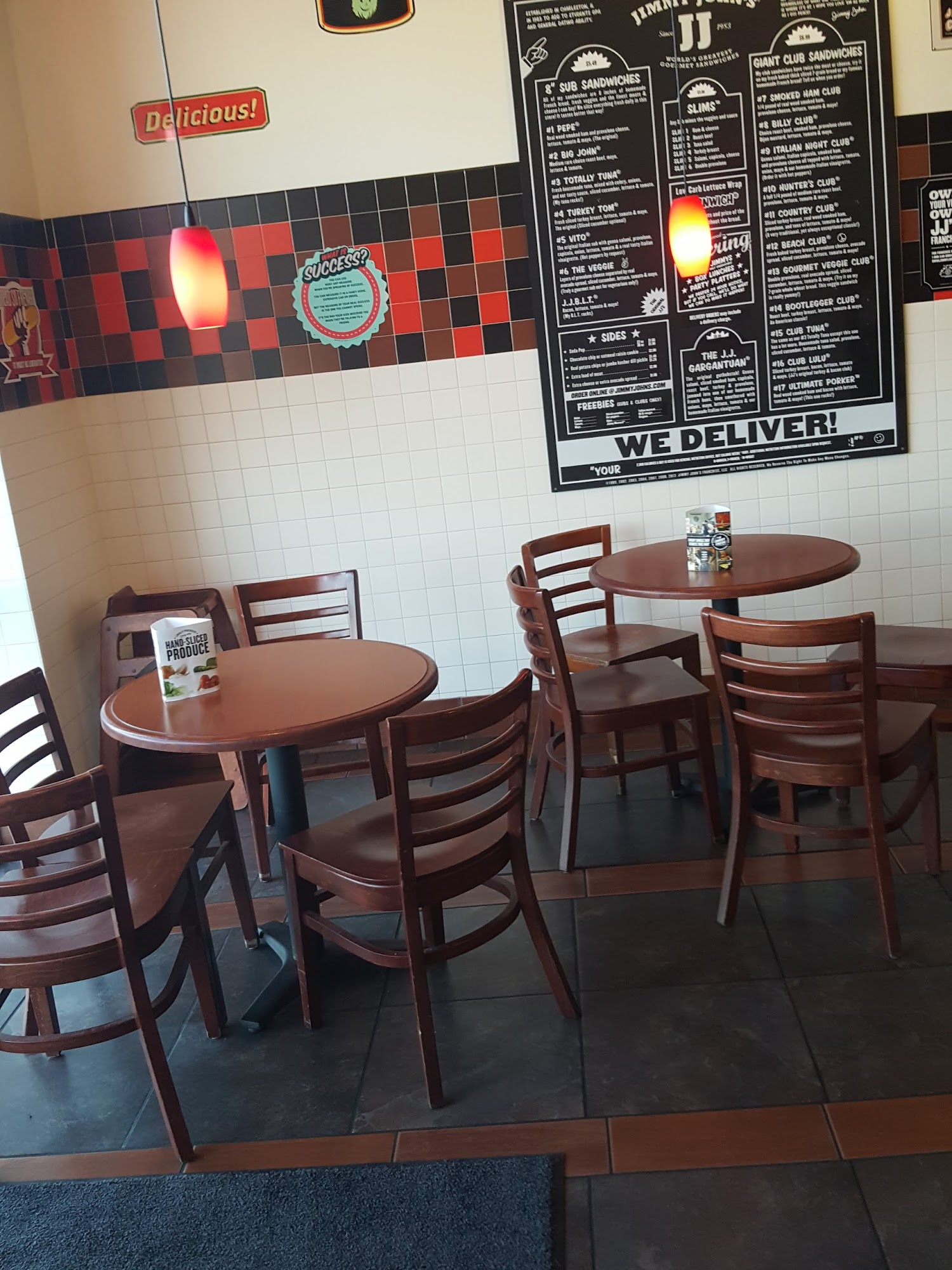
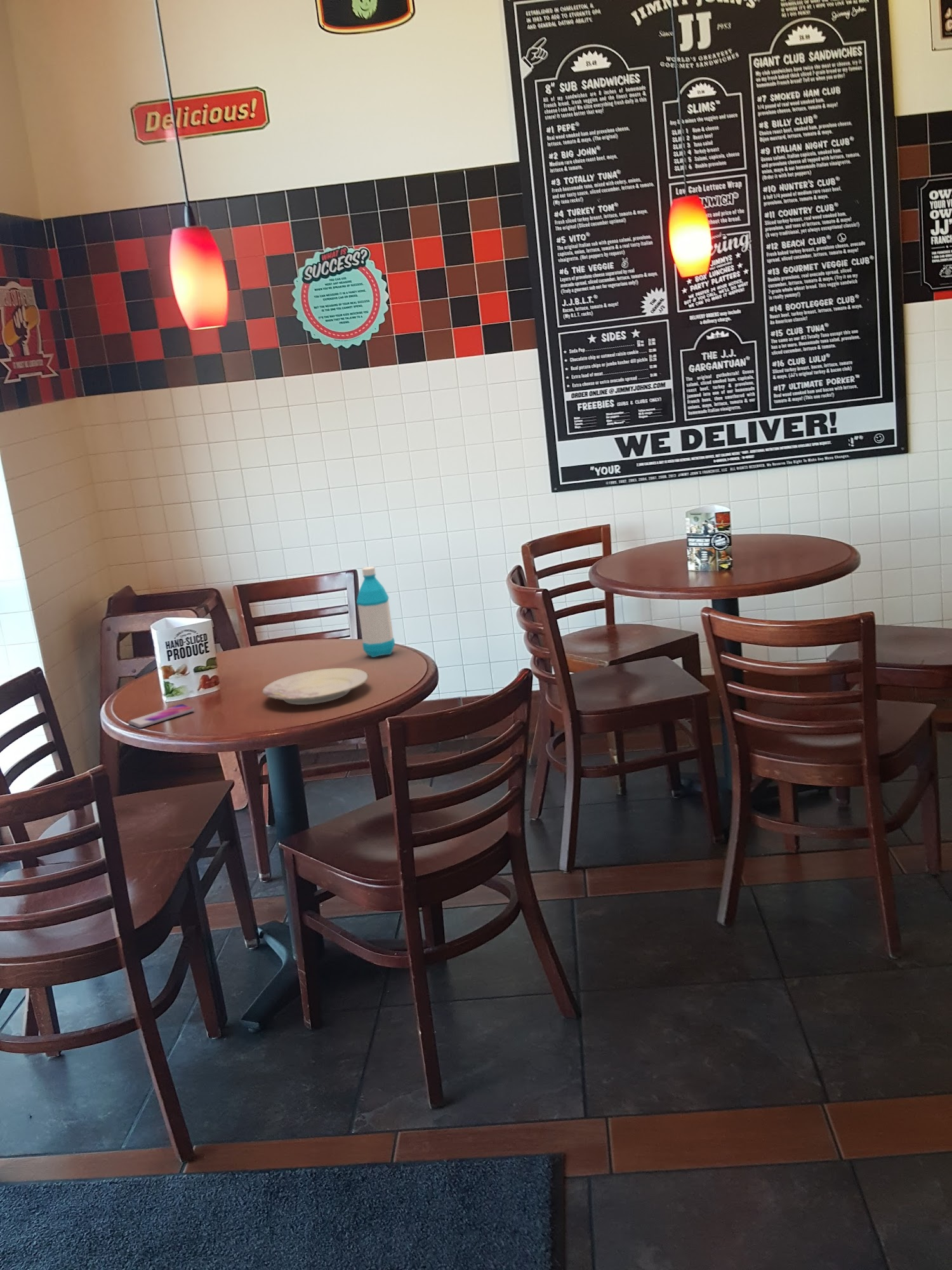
+ plate (316, 688)
+ smartphone (161, 716)
+ water bottle (374, 612)
